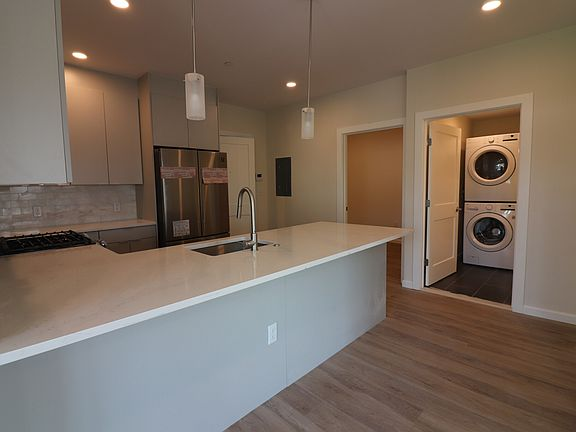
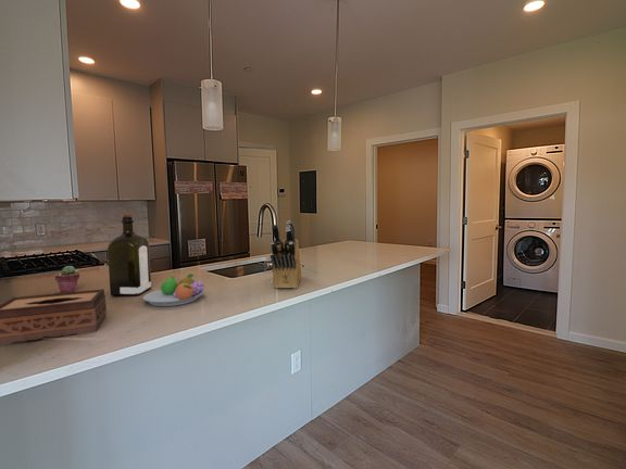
+ knife block (286, 252)
+ fruit bowl (174, 288)
+ liquor (129, 253)
+ potted succulent (67, 278)
+ tissue box (53, 315)
